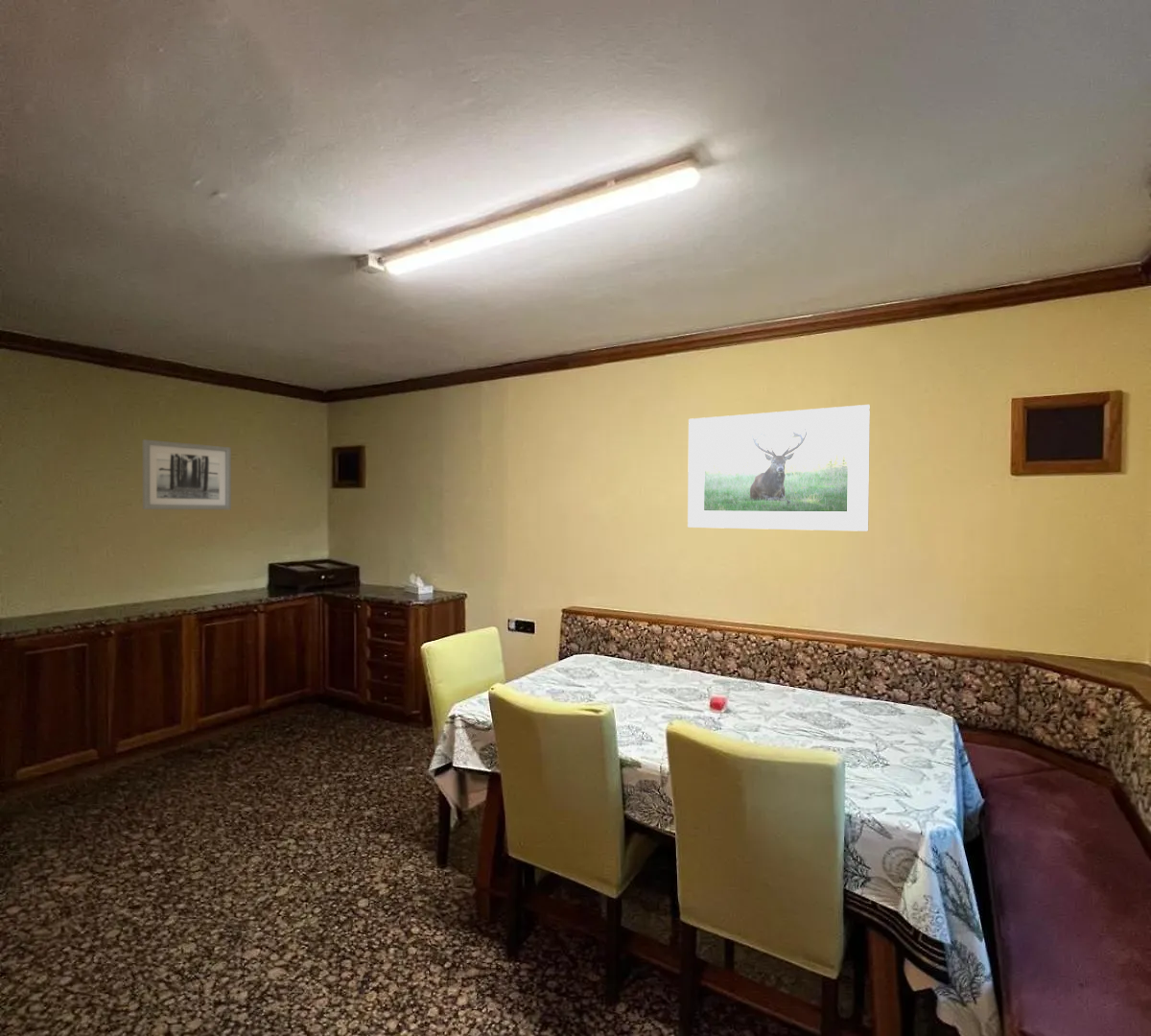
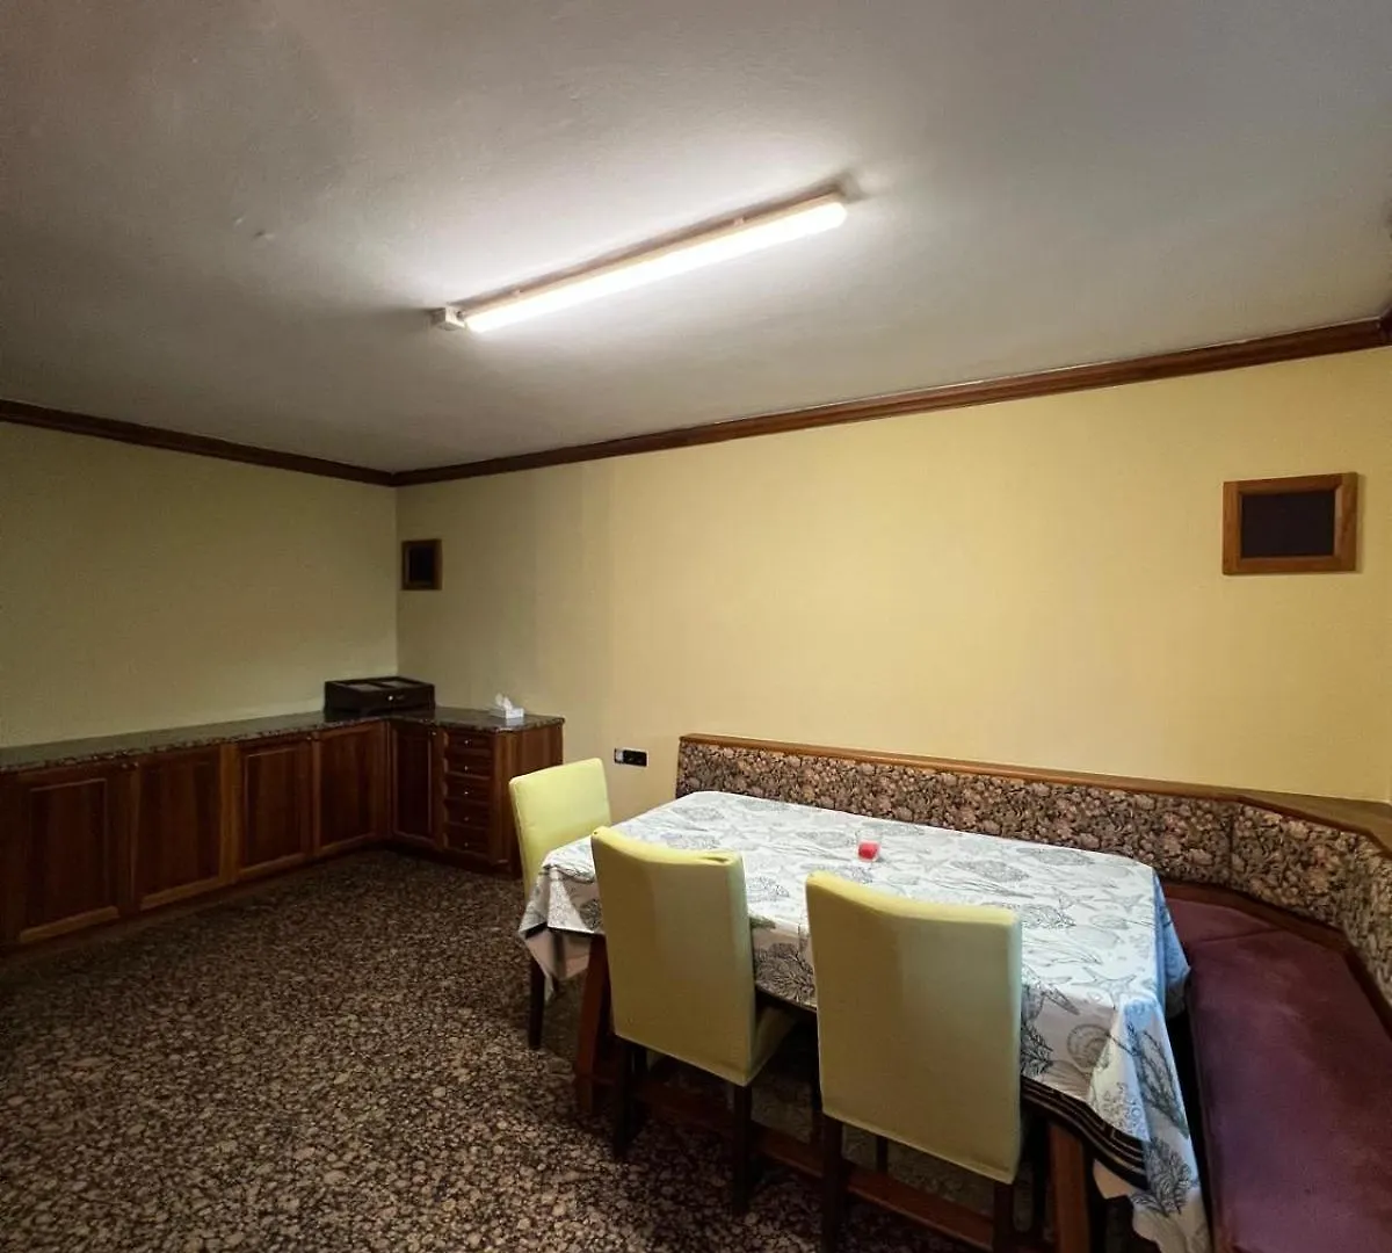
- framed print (771, 470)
- wall art (189, 477)
